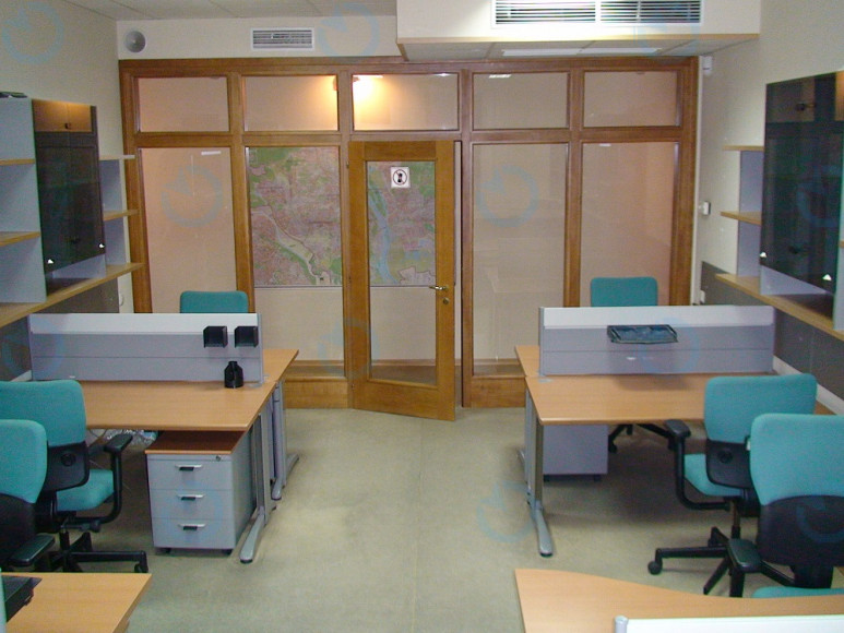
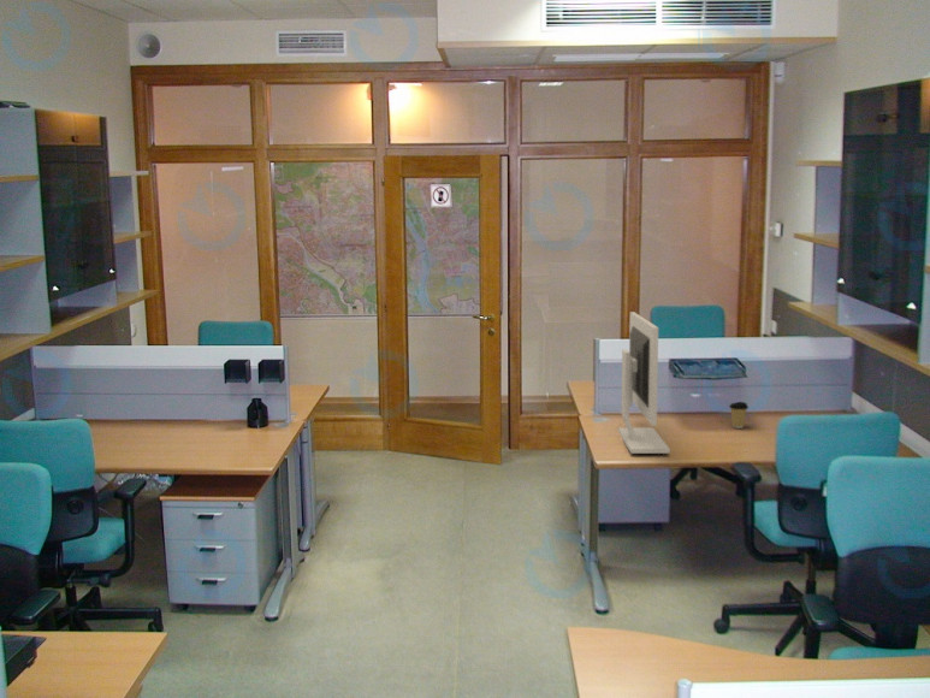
+ computer monitor (642, 380)
+ coffee cup (738, 415)
